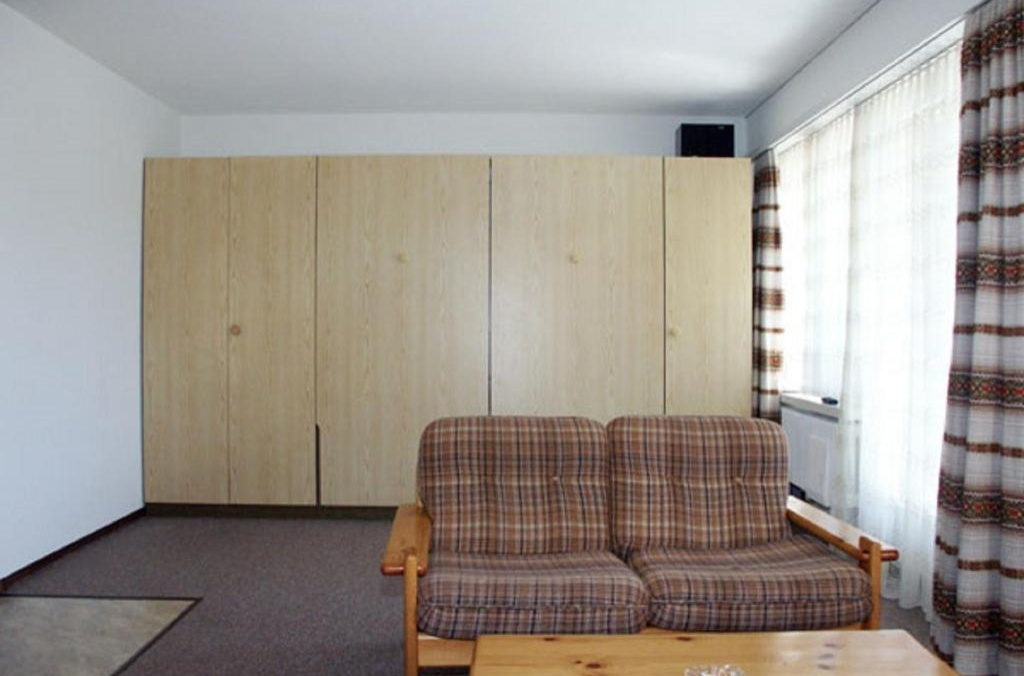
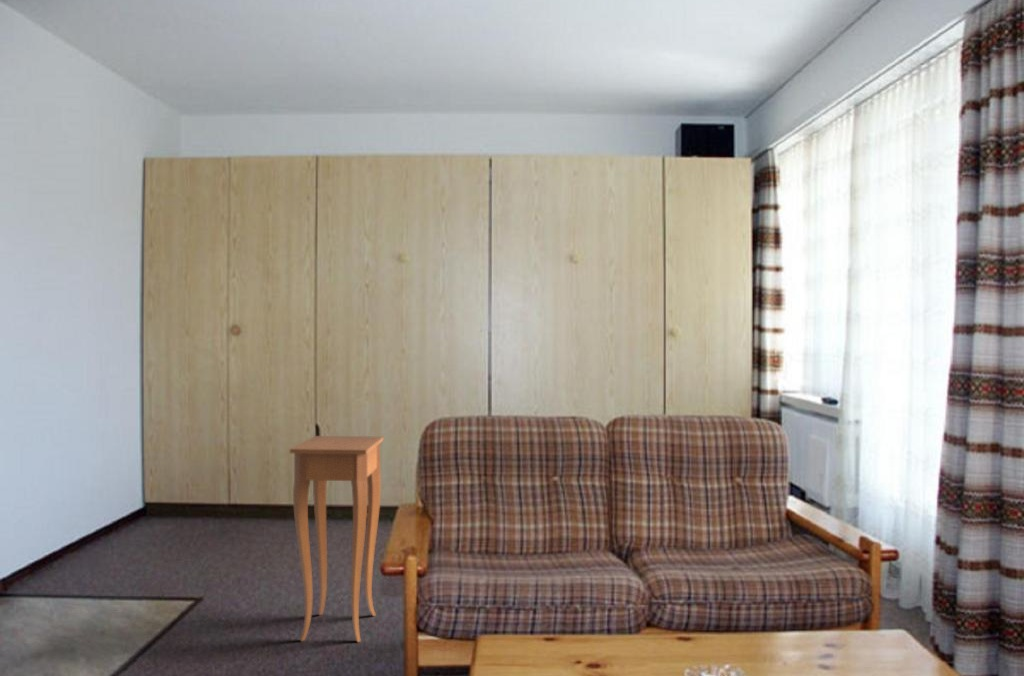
+ side table (326, 535)
